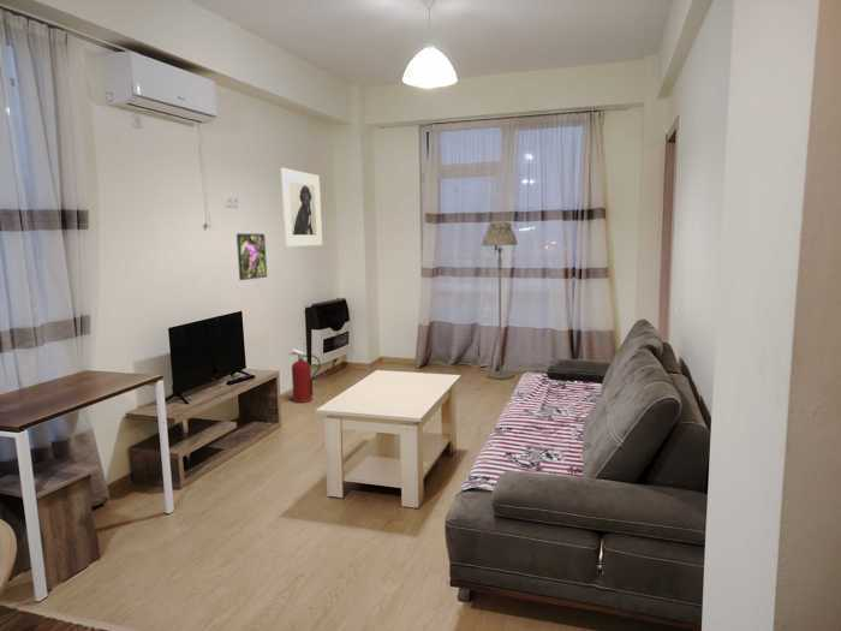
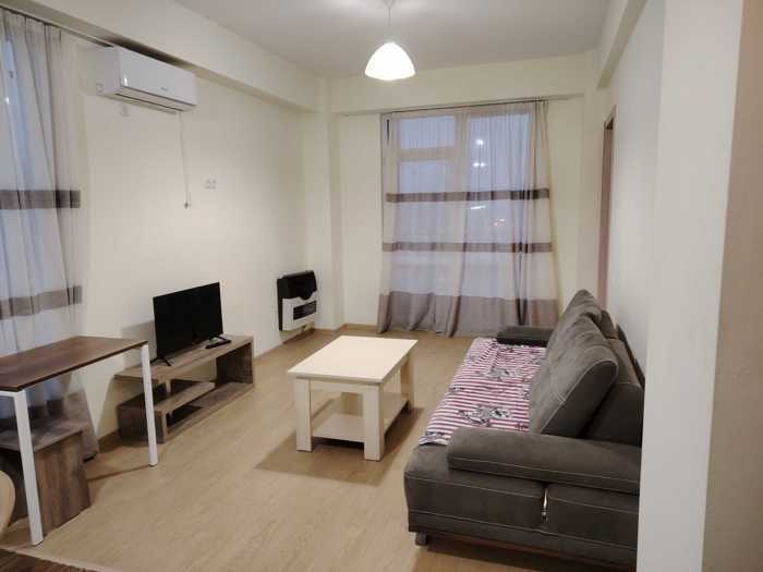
- fire extinguisher (305, 375)
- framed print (303, 209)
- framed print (252, 256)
- floor lamp (499, 300)
